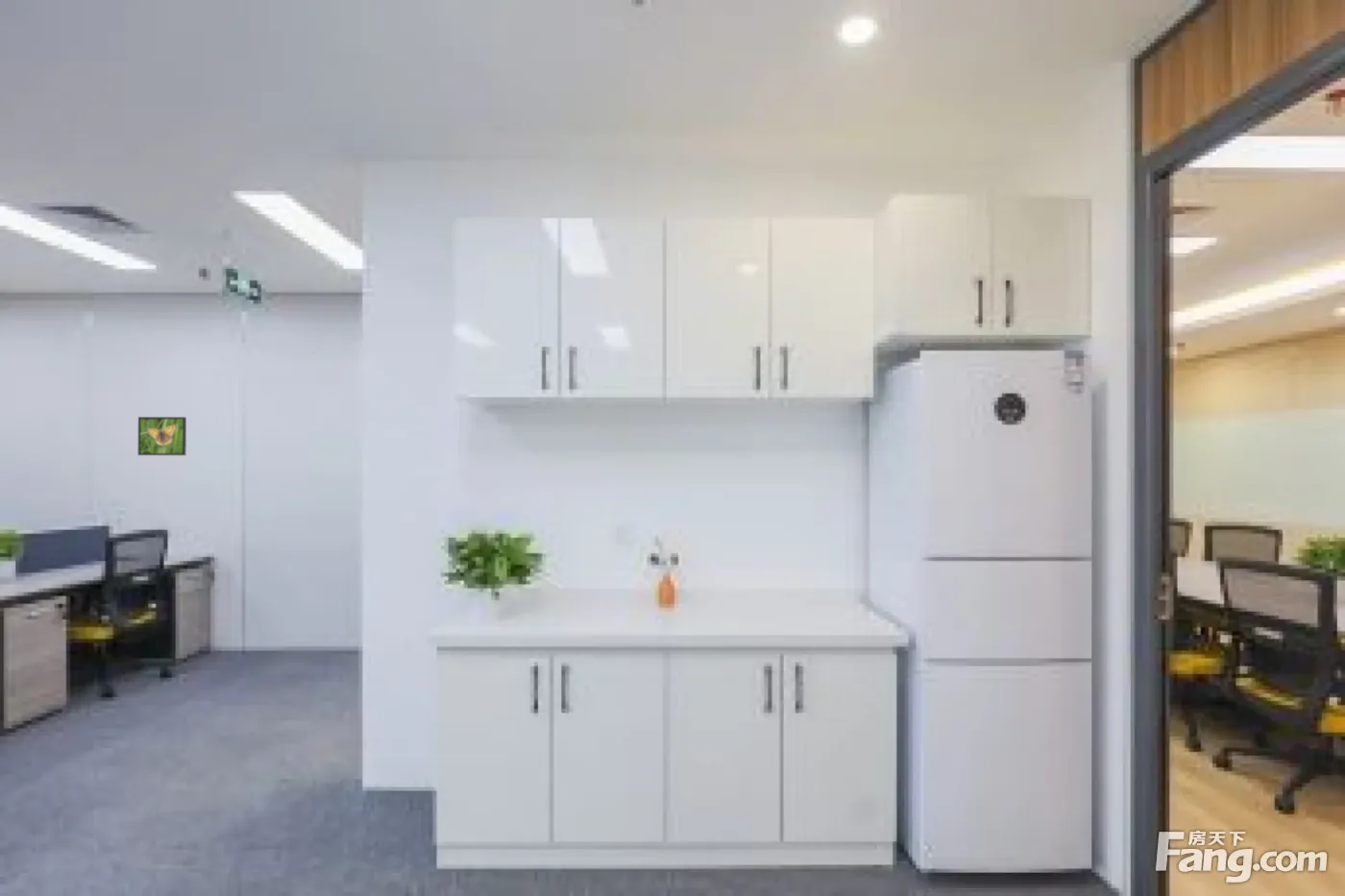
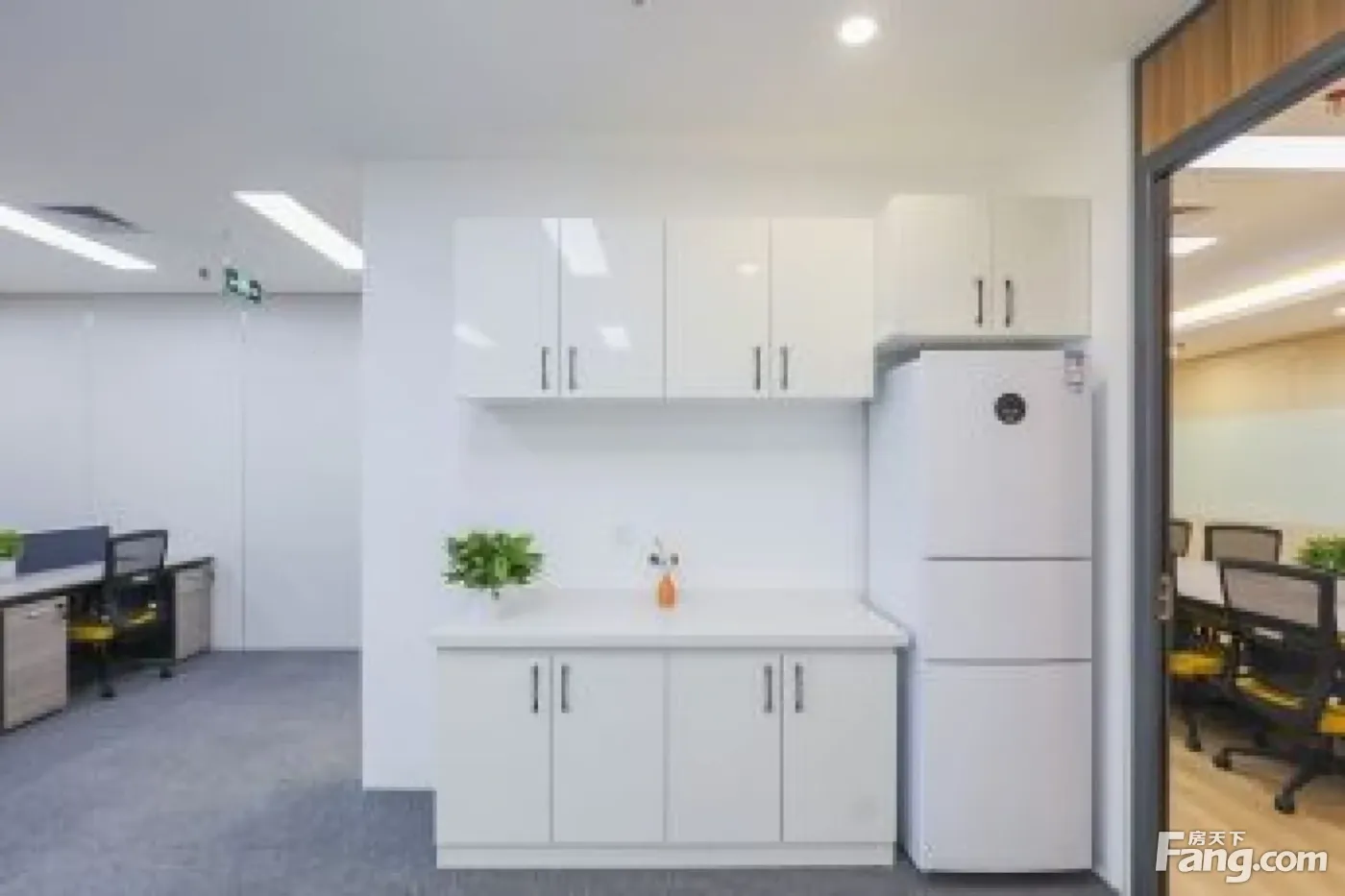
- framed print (161, 436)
